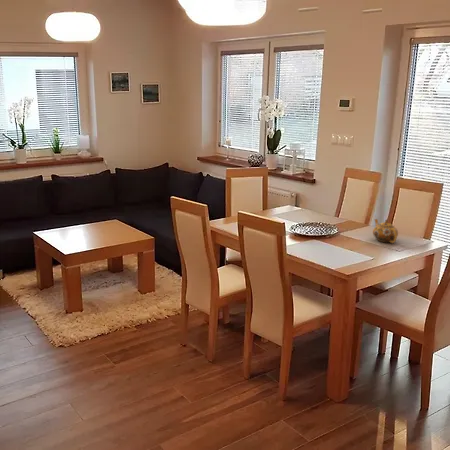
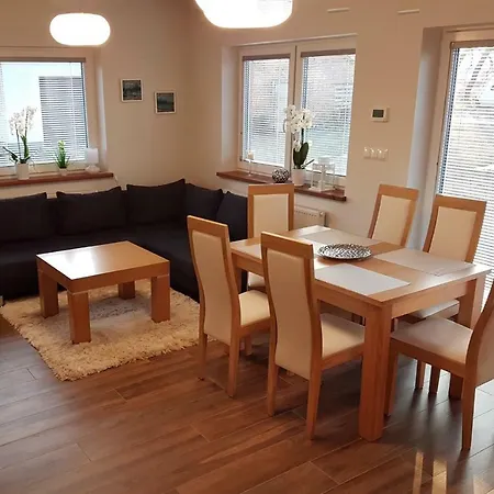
- teapot (385, 229)
